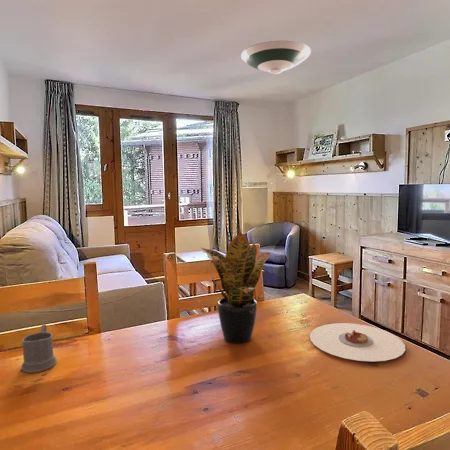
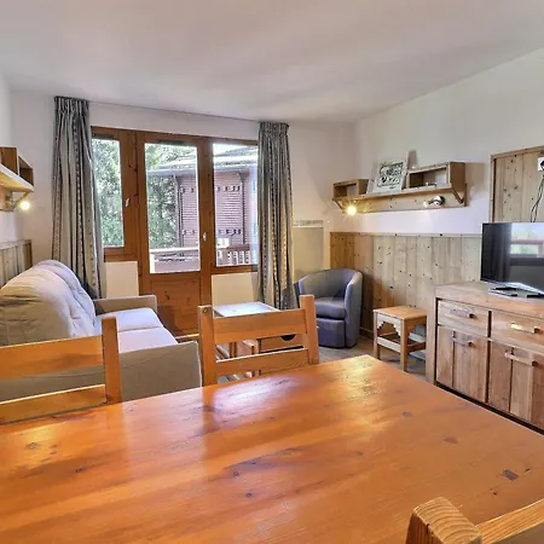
- mug (39, 346)
- plate (355, 337)
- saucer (275, 63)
- potted plant (234, 285)
